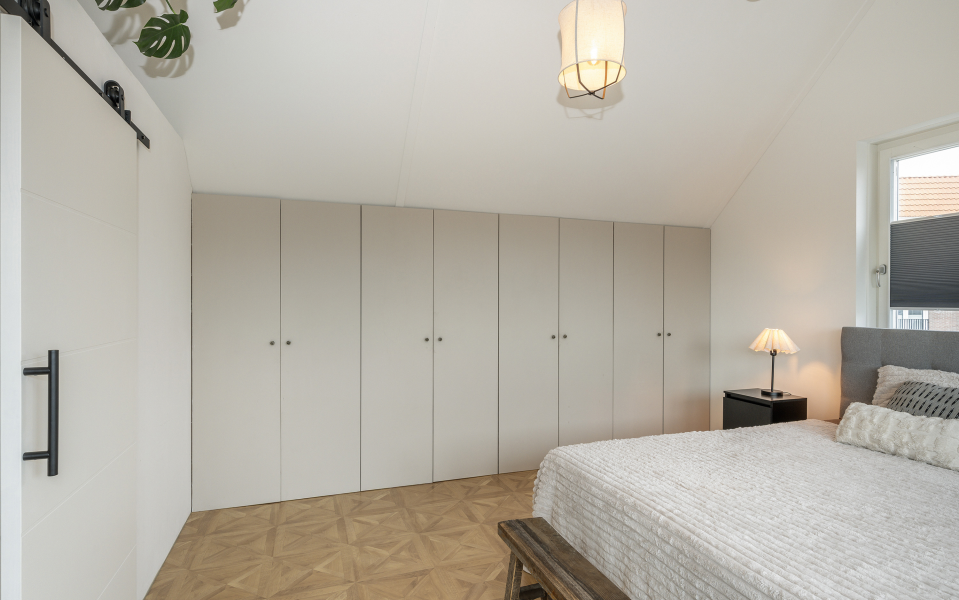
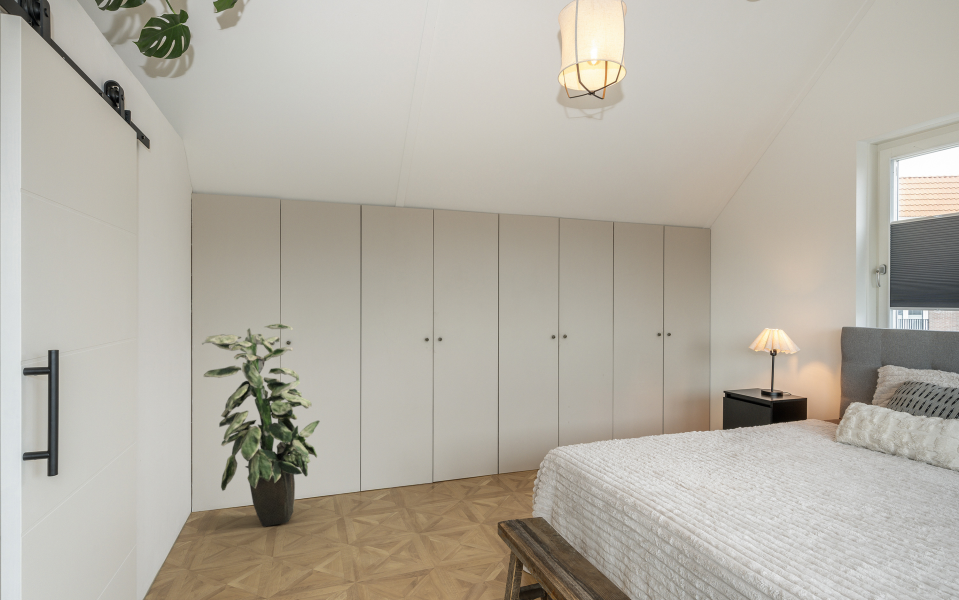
+ indoor plant (266, 424)
